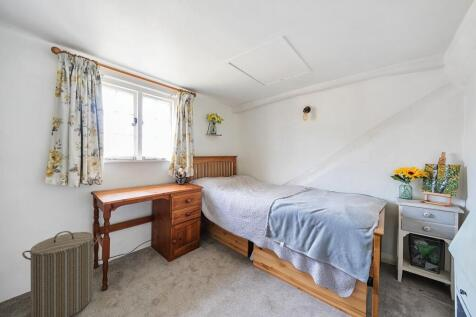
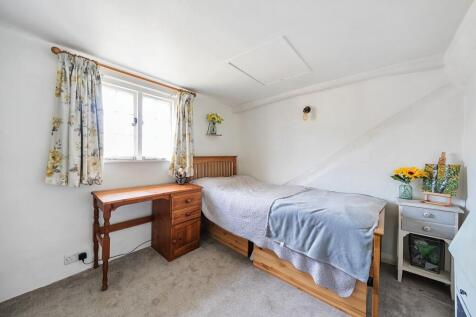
- laundry hamper (64, 268)
